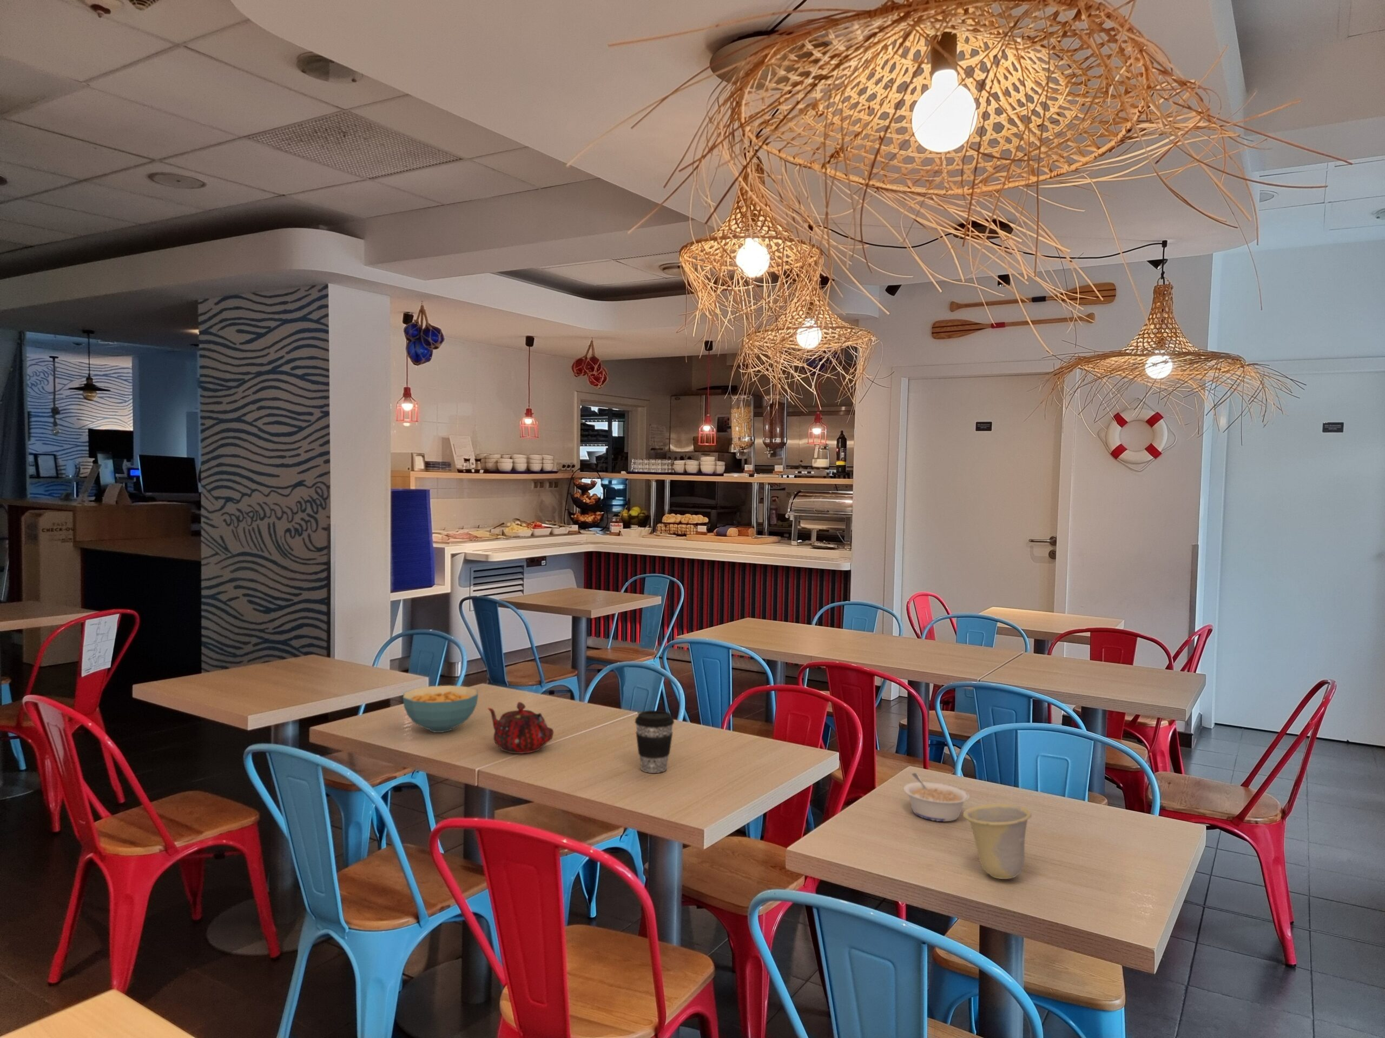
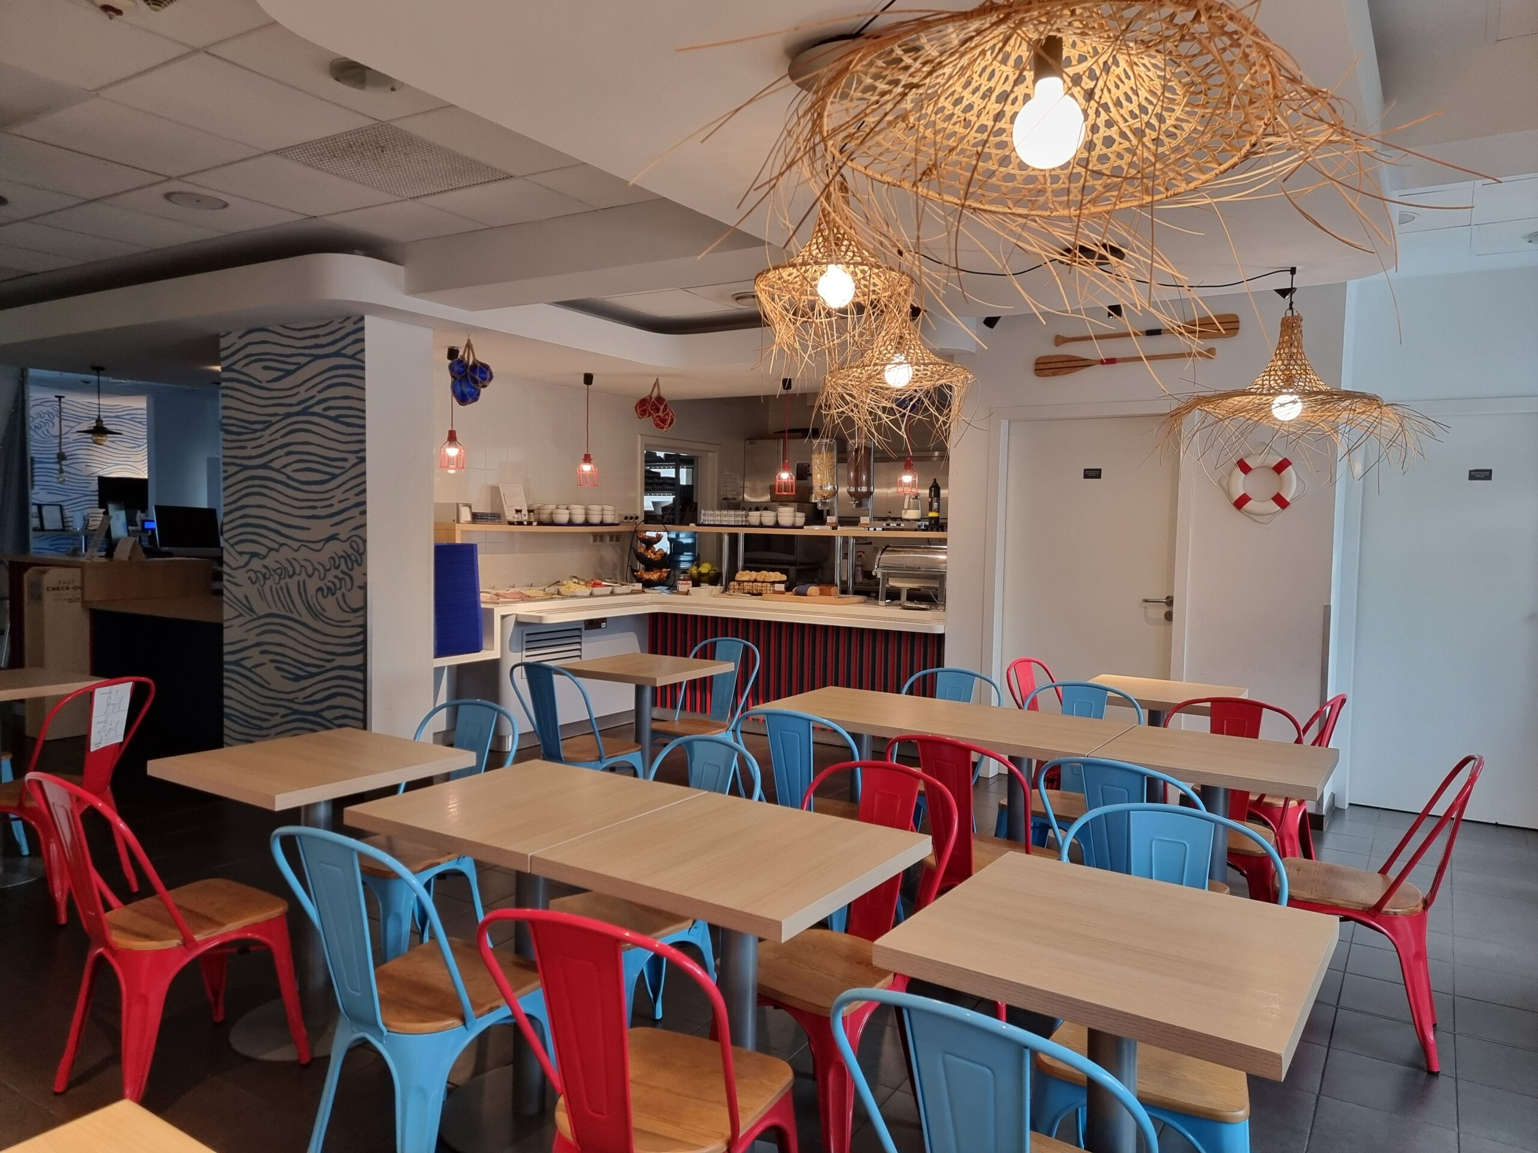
- cup (996, 842)
- teapot (519, 725)
- coffee cup (654, 741)
- cereal bowl (441, 712)
- legume (934, 799)
